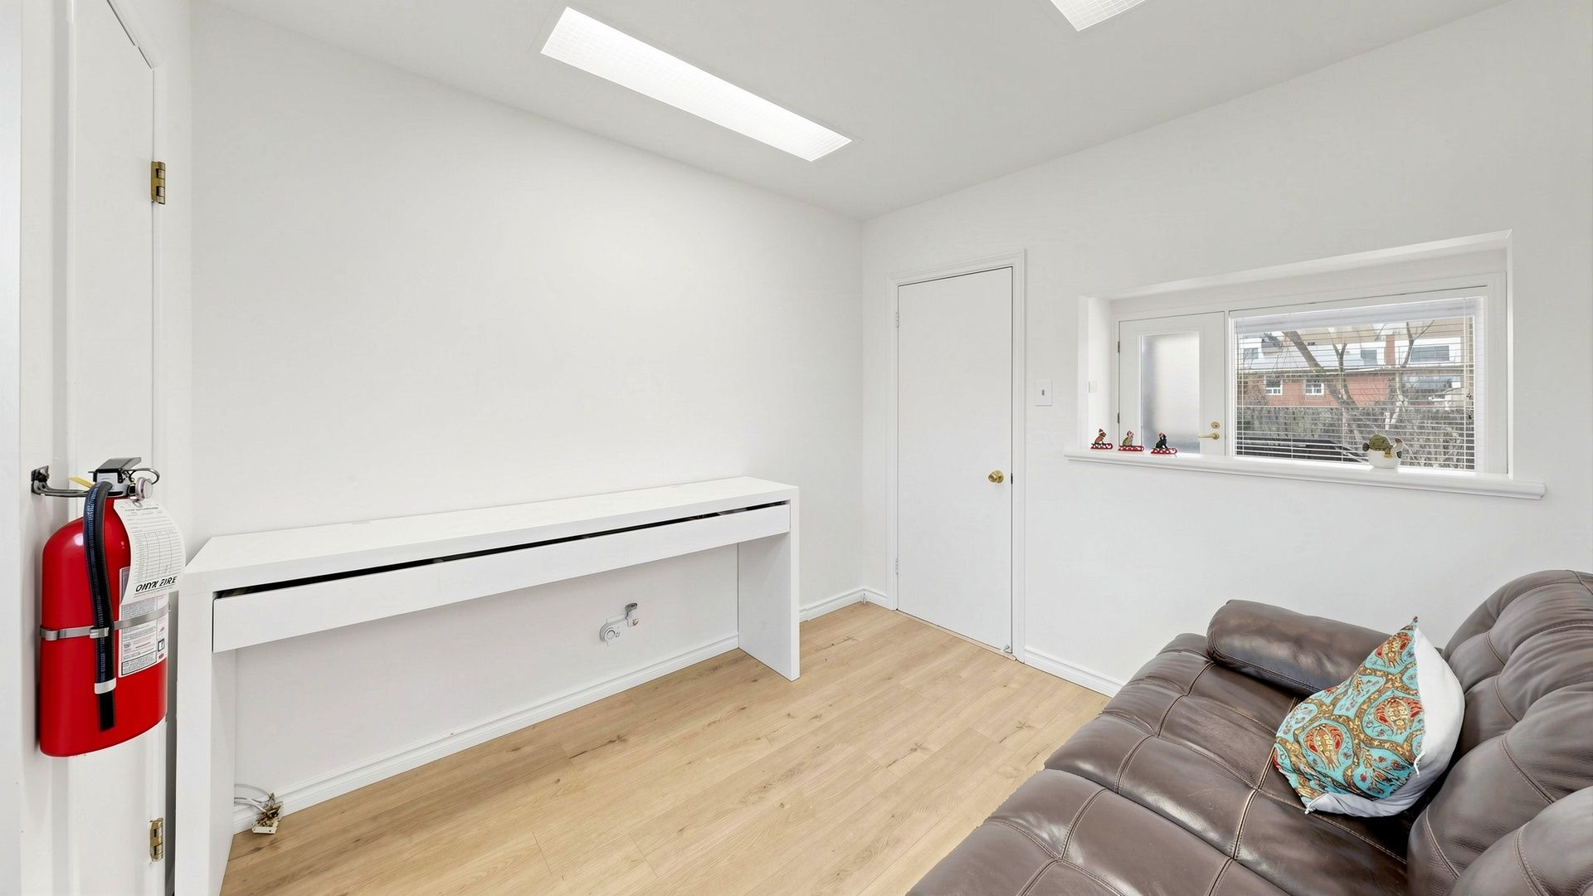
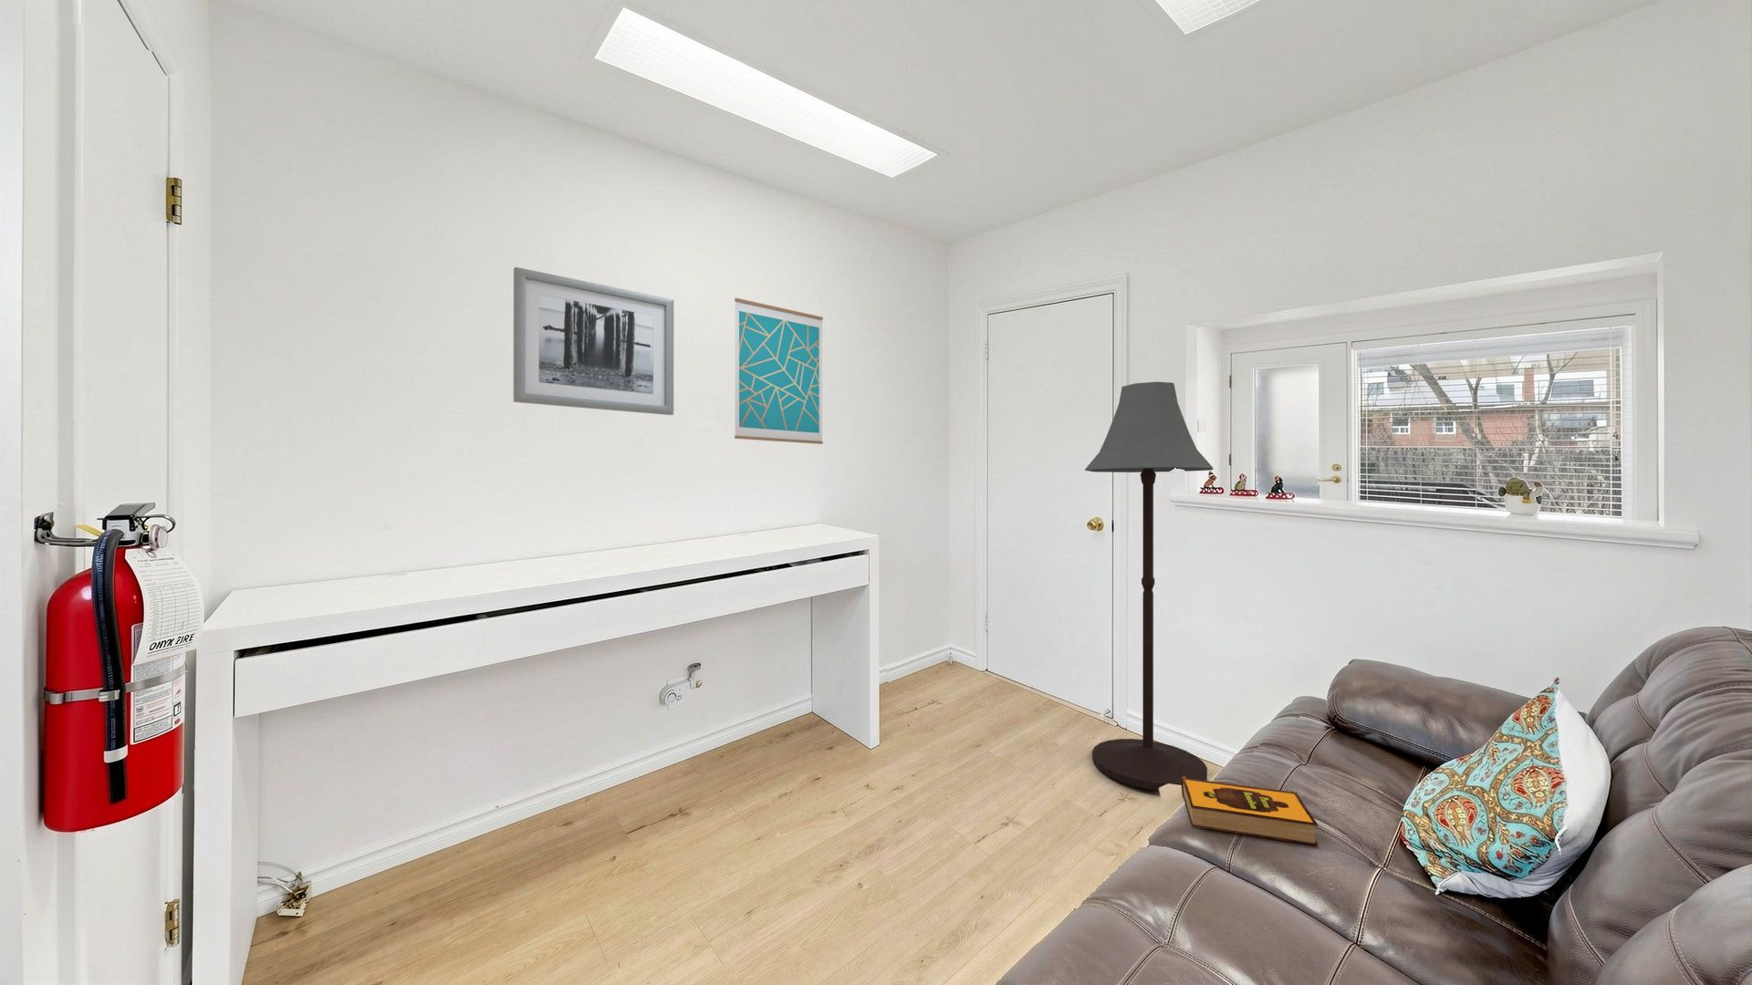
+ floor lamp (1148, 576)
+ wall art (780, 374)
+ wall art (599, 346)
+ hardback book (1244, 806)
